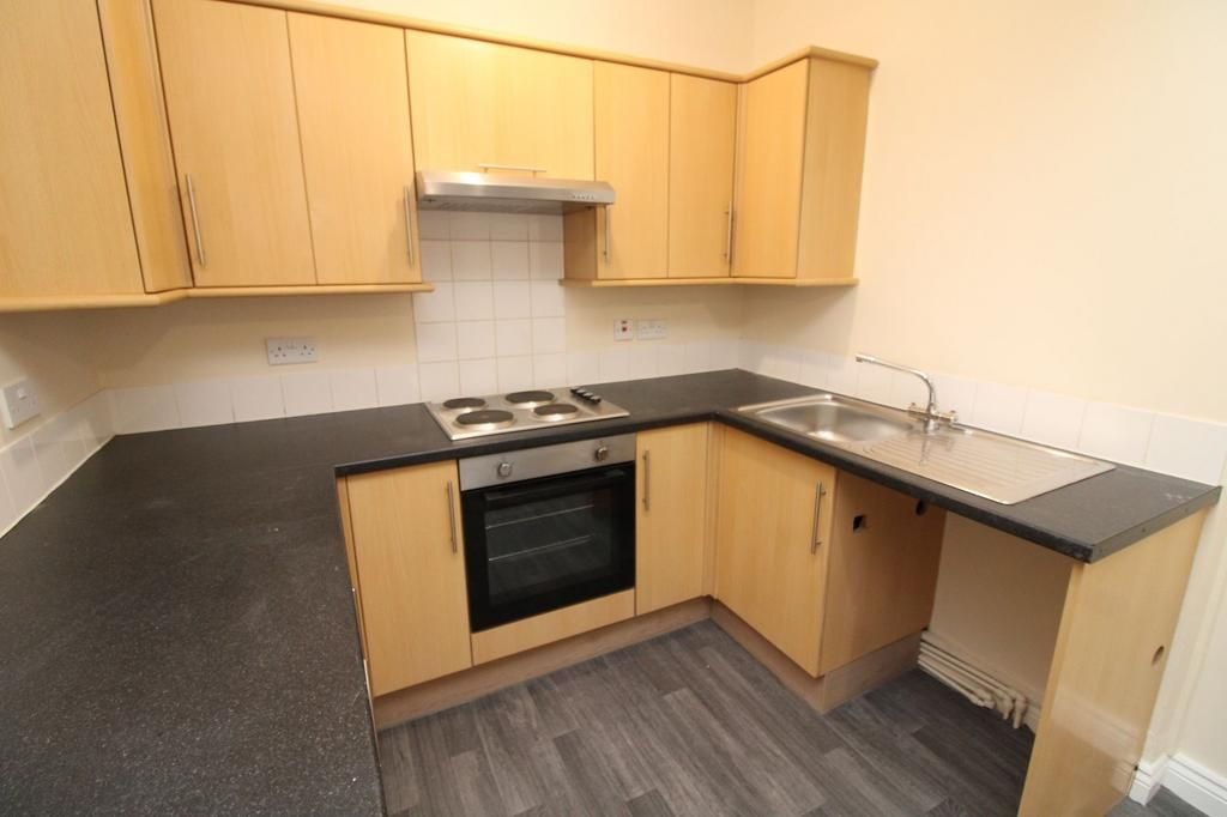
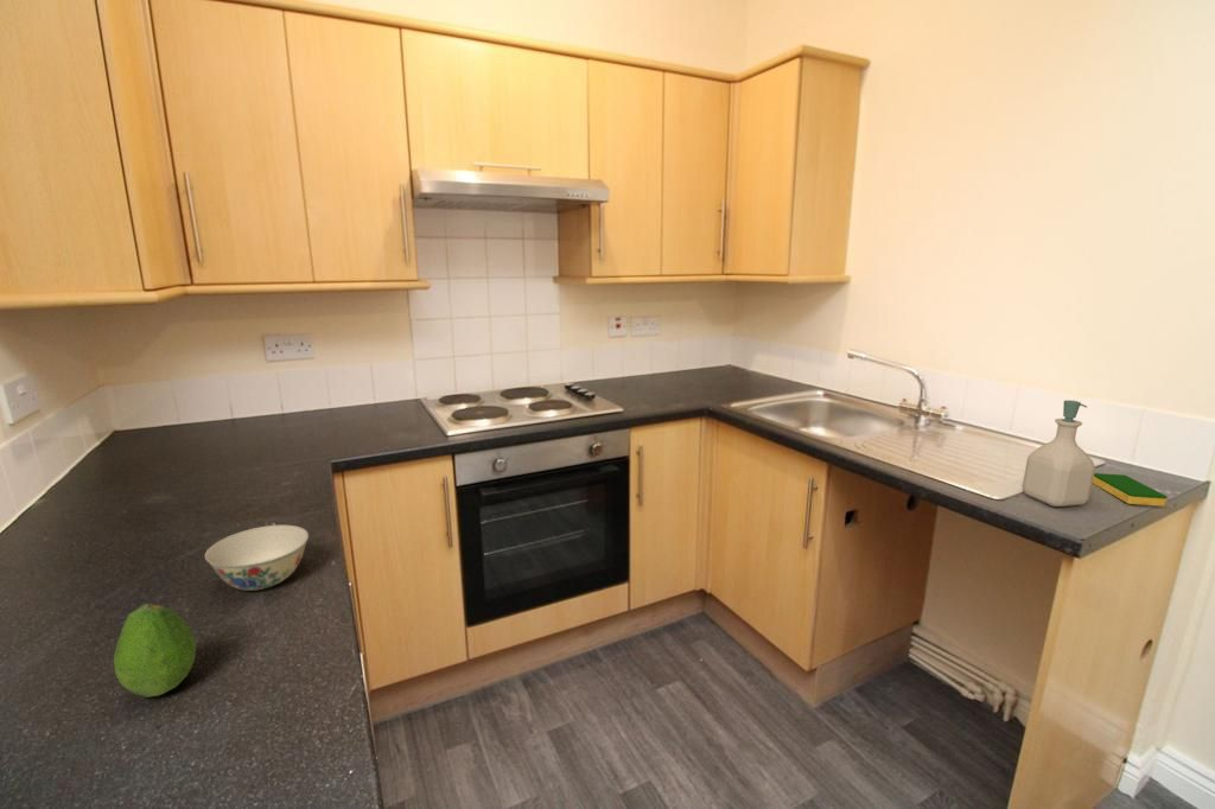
+ soap bottle (1062, 451)
+ fruit (154, 646)
+ chinaware (261, 561)
+ dish sponge (1126, 489)
